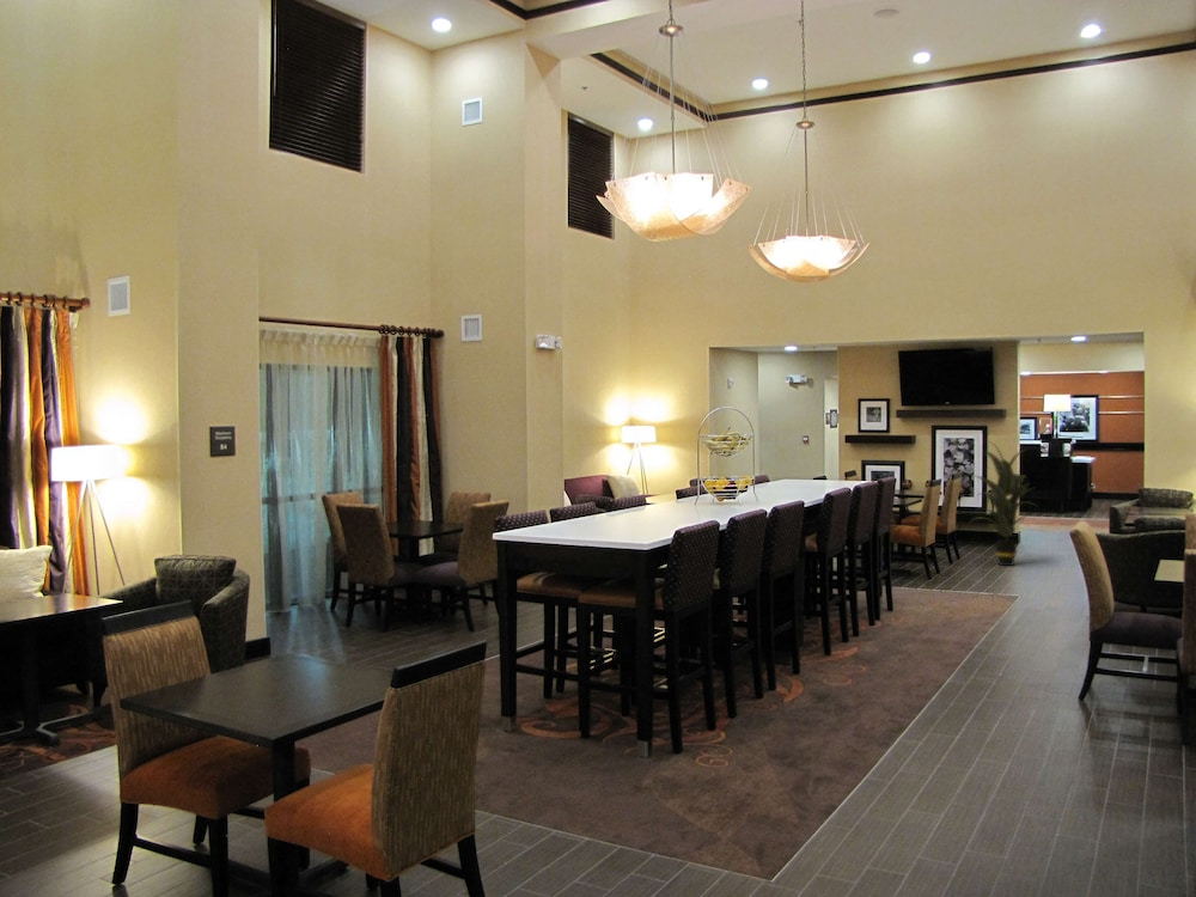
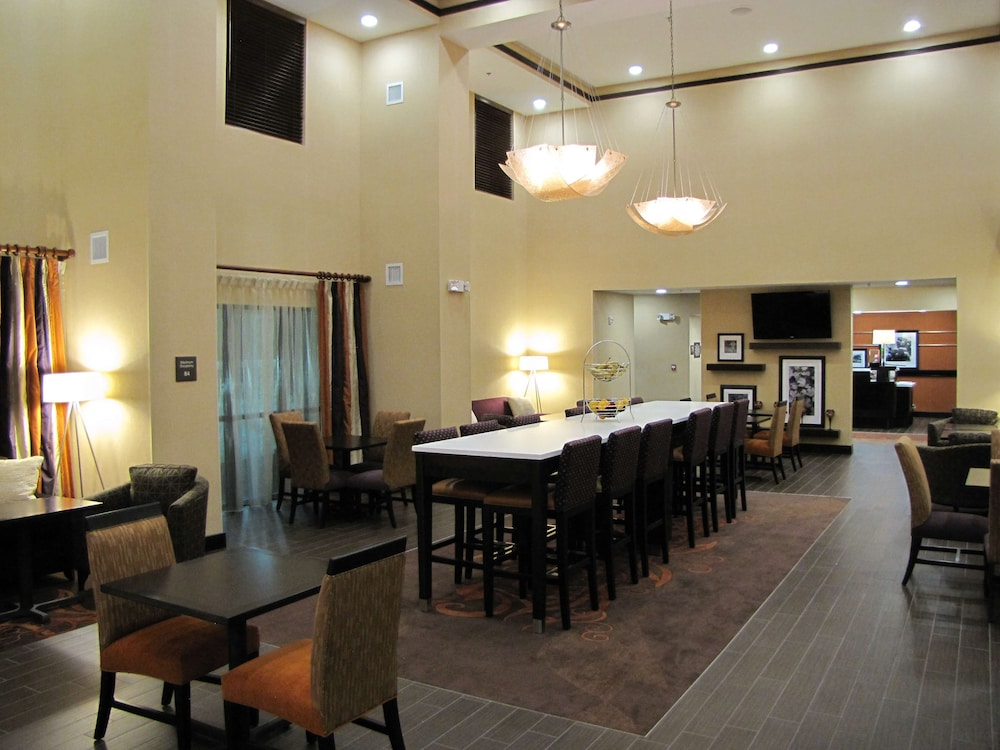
- indoor plant (1001, 502)
